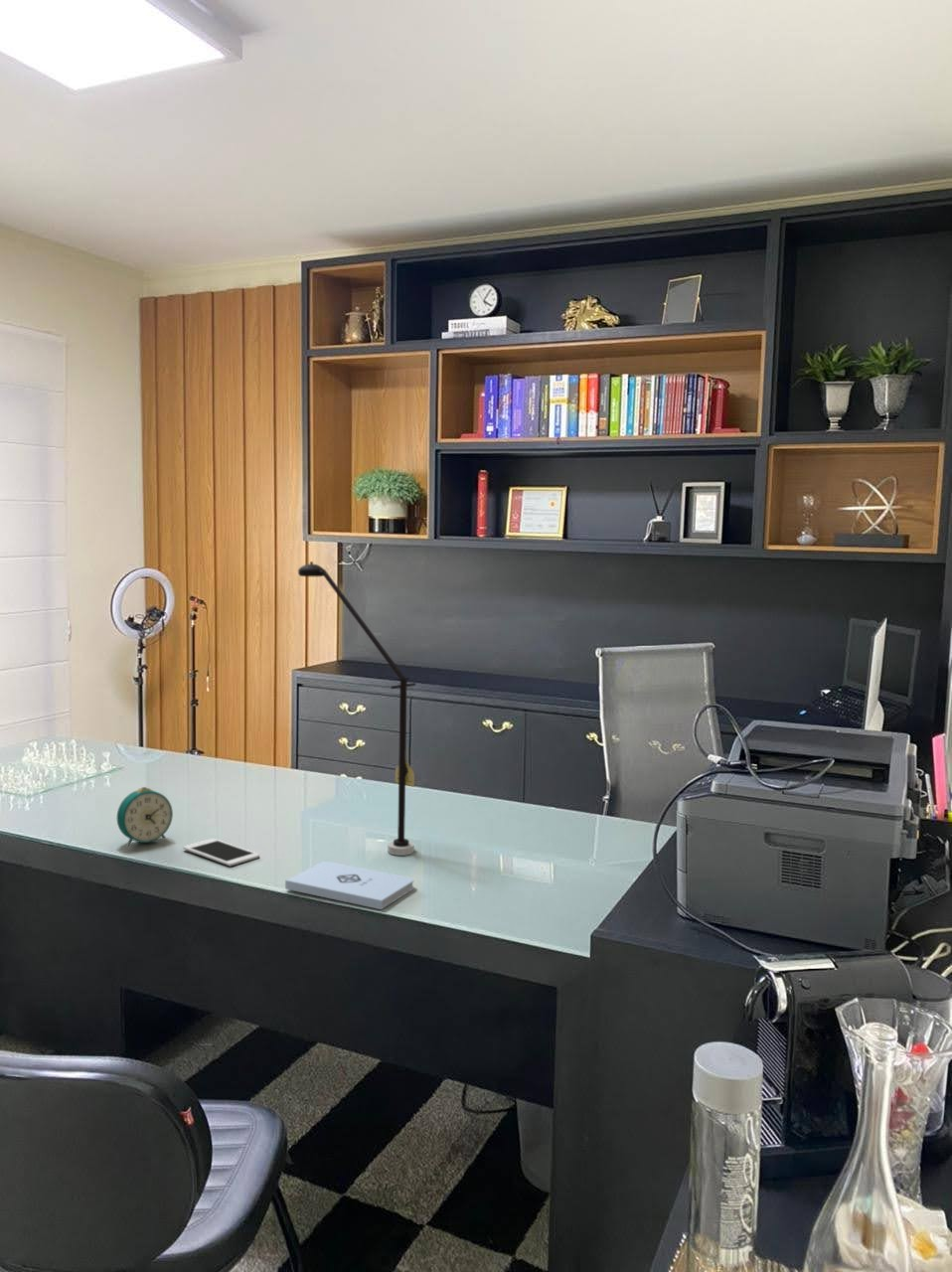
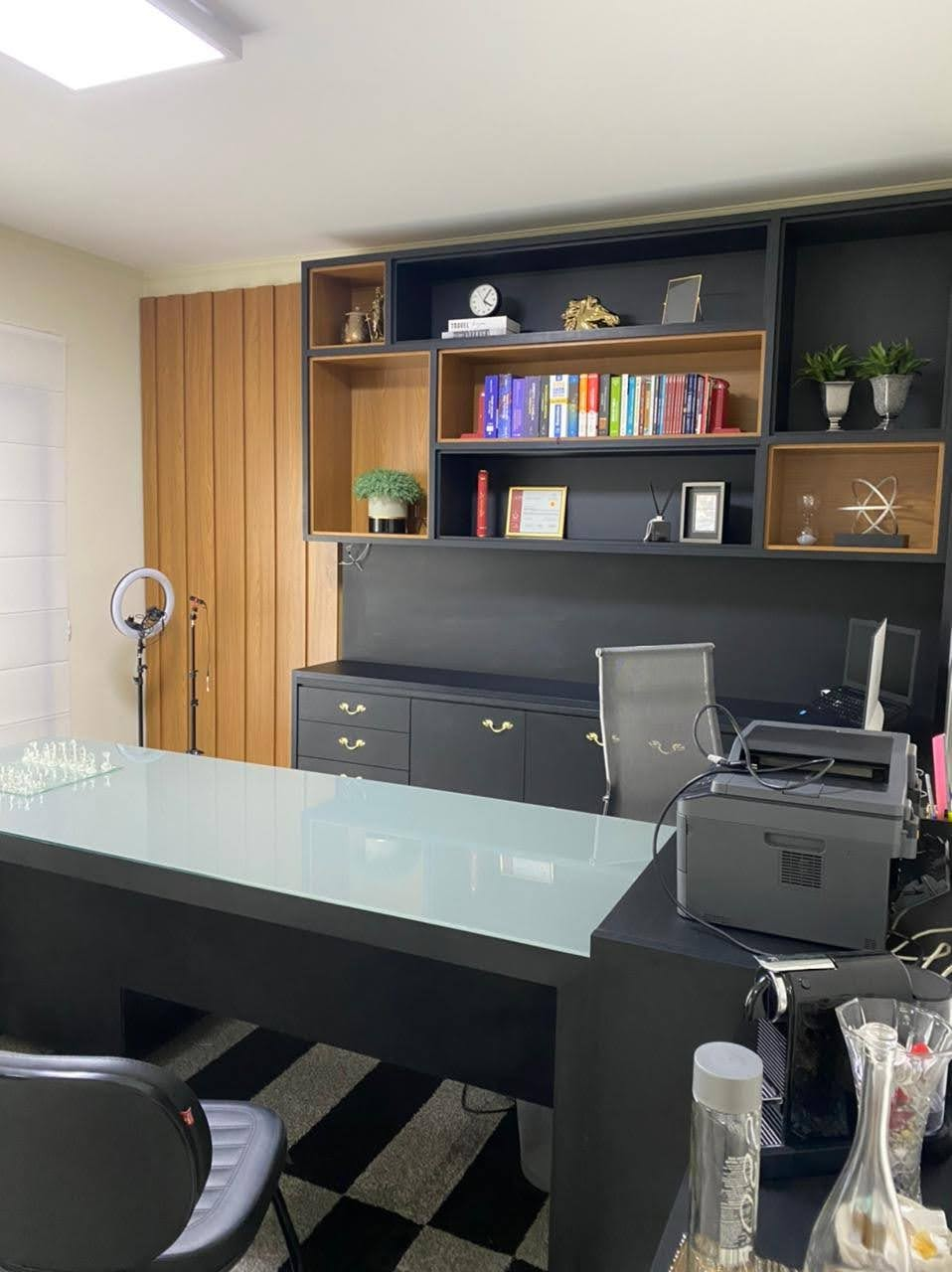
- cell phone (221, 852)
- alarm clock (143, 813)
- desk lamp (392, 688)
- notepad (351, 883)
